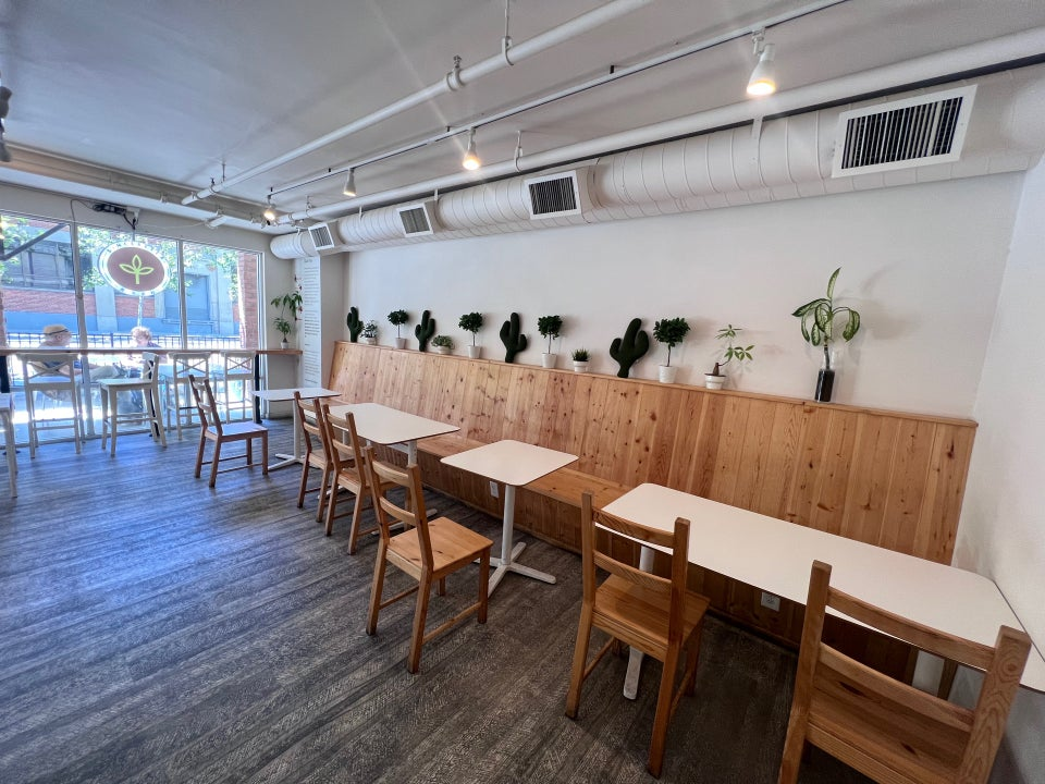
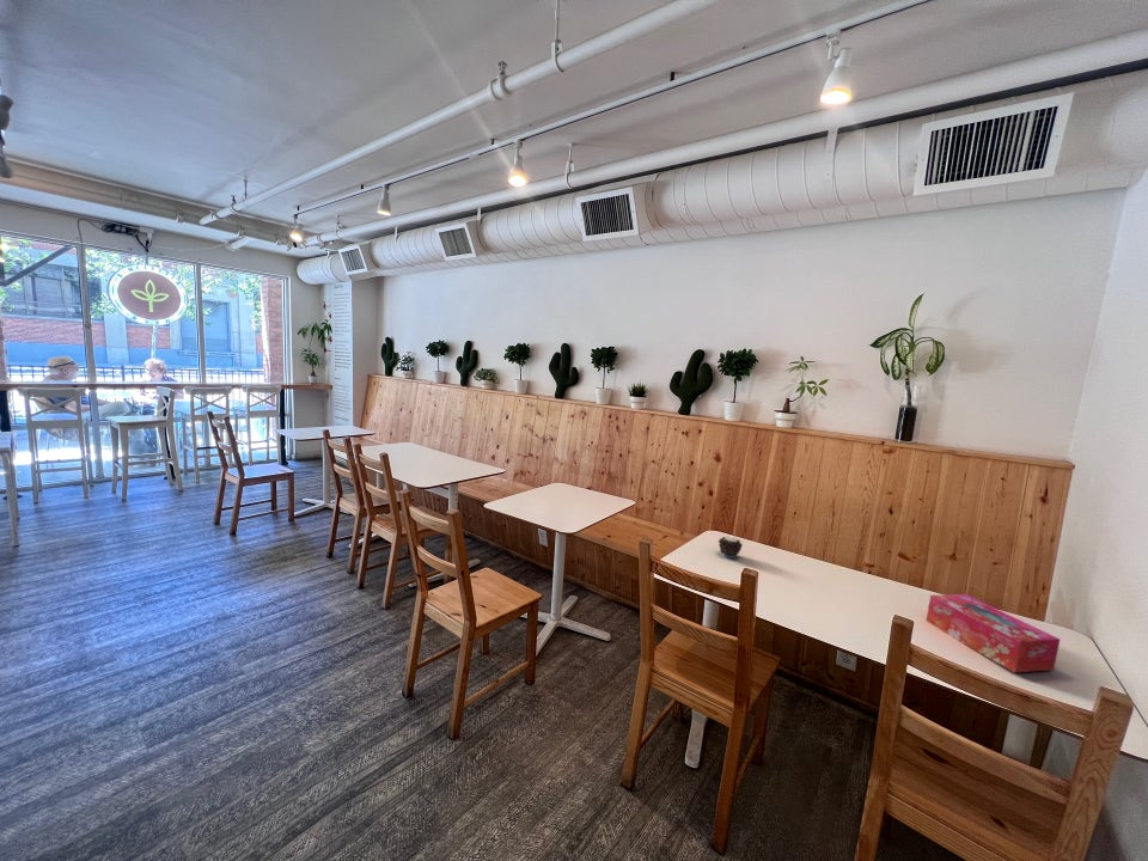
+ candle (729, 545)
+ tissue box (987, 629)
